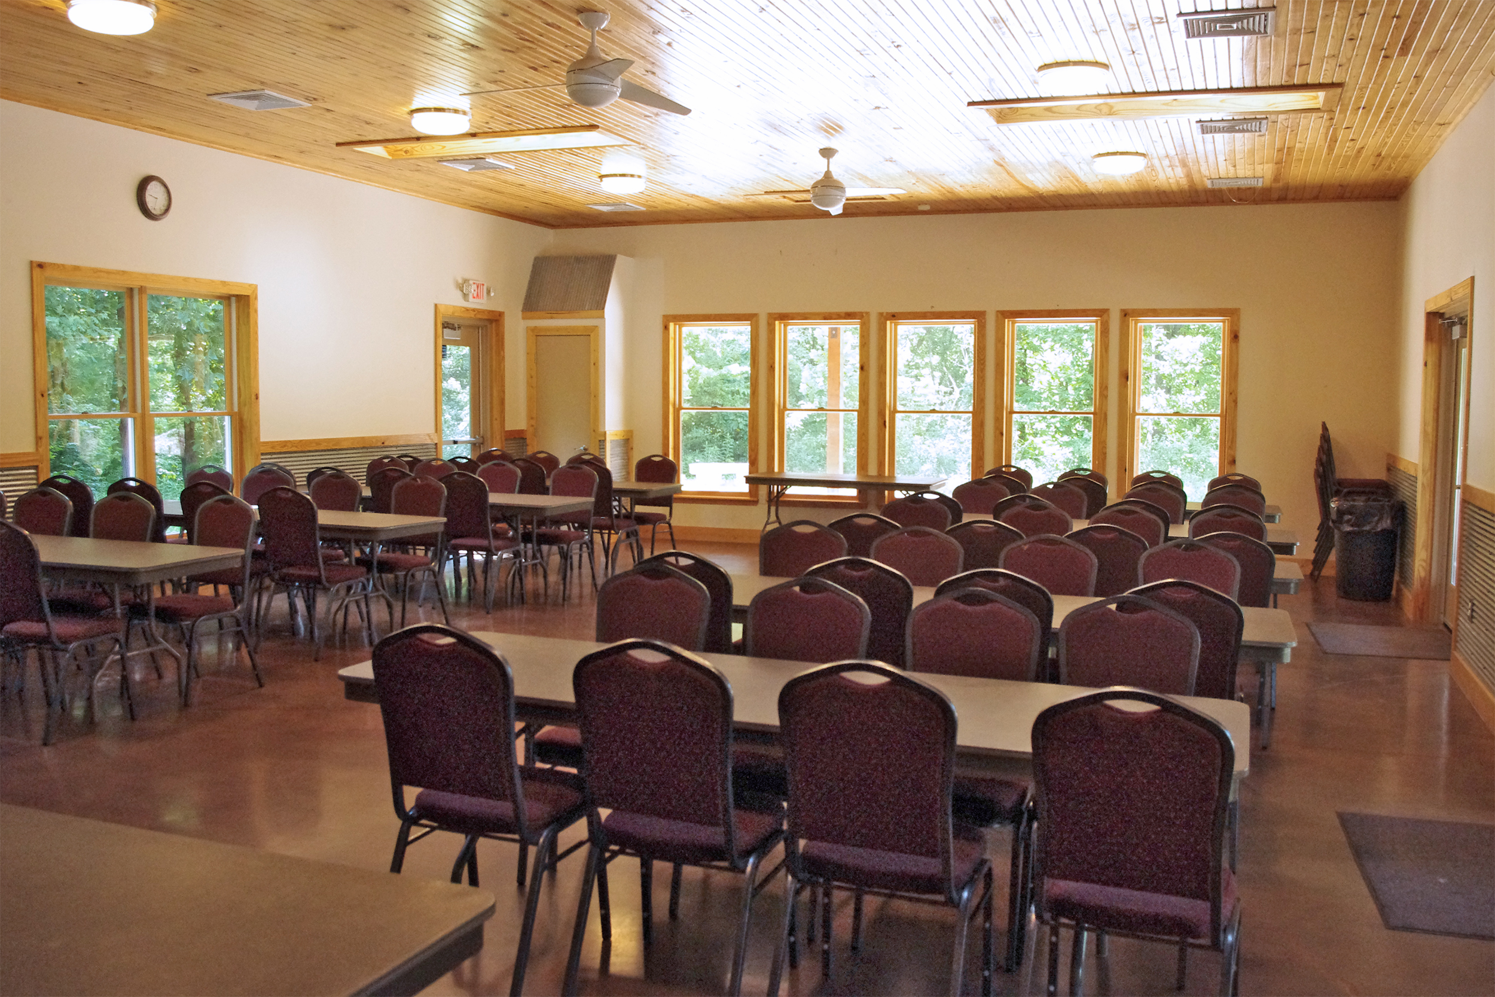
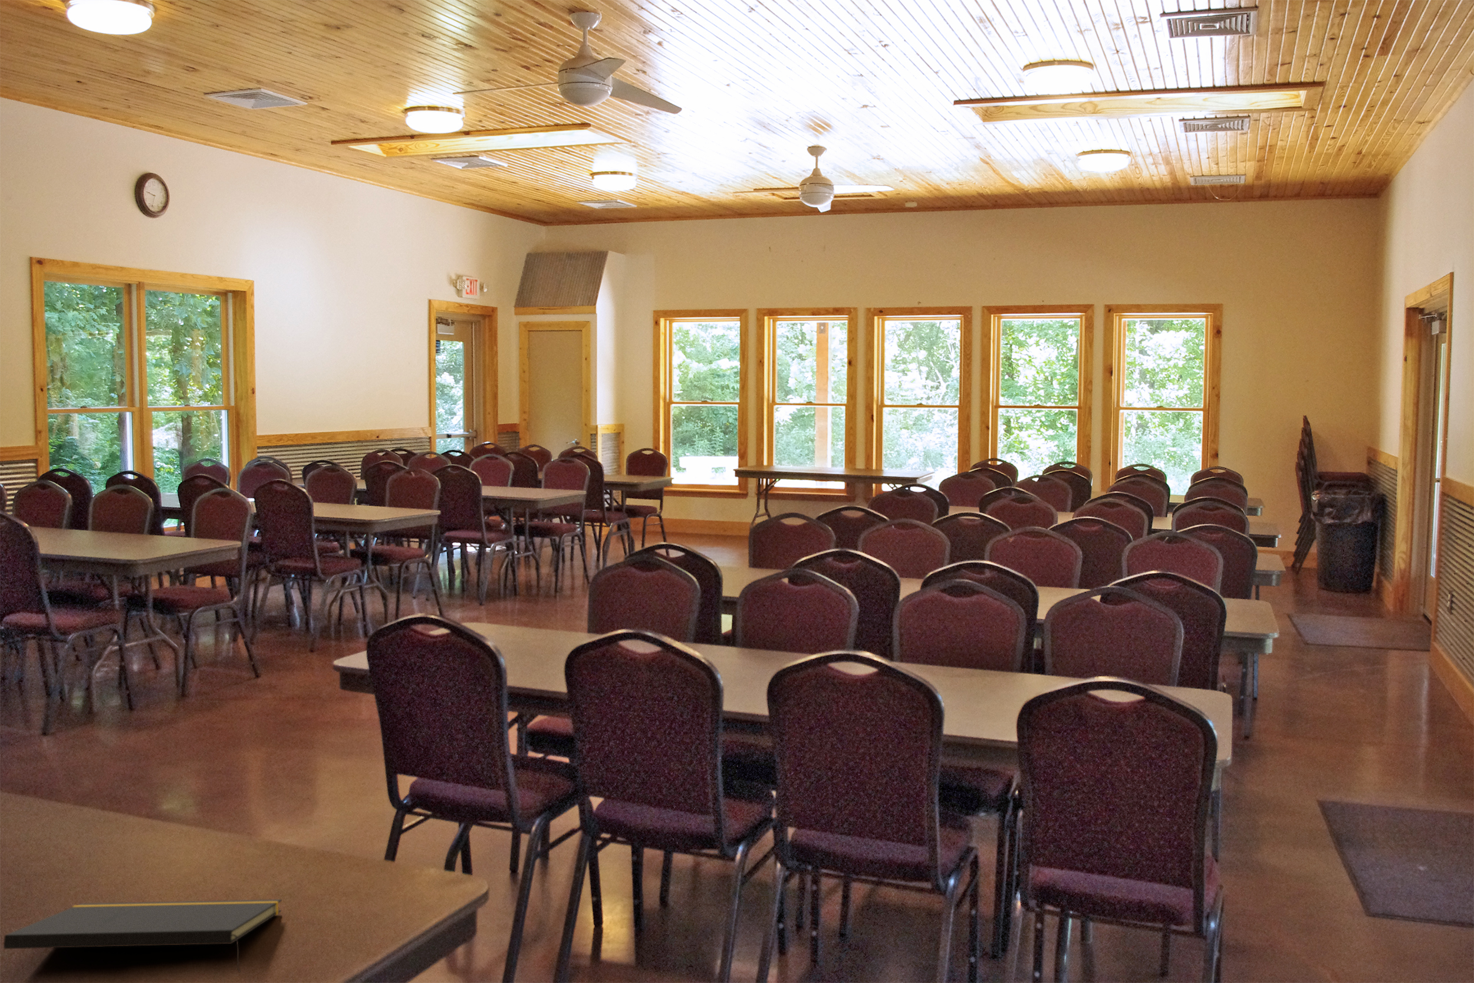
+ notepad (151, 923)
